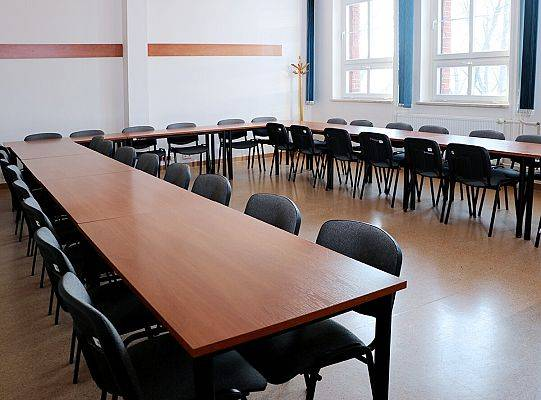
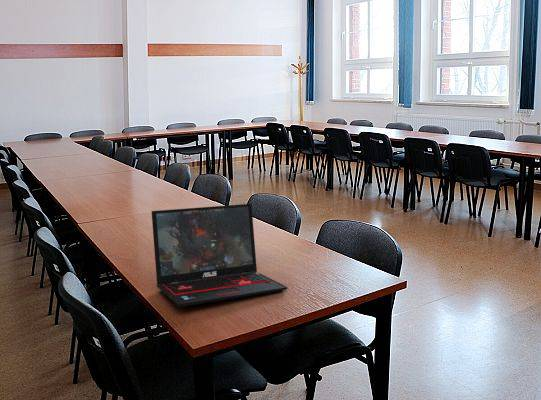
+ laptop (218, 250)
